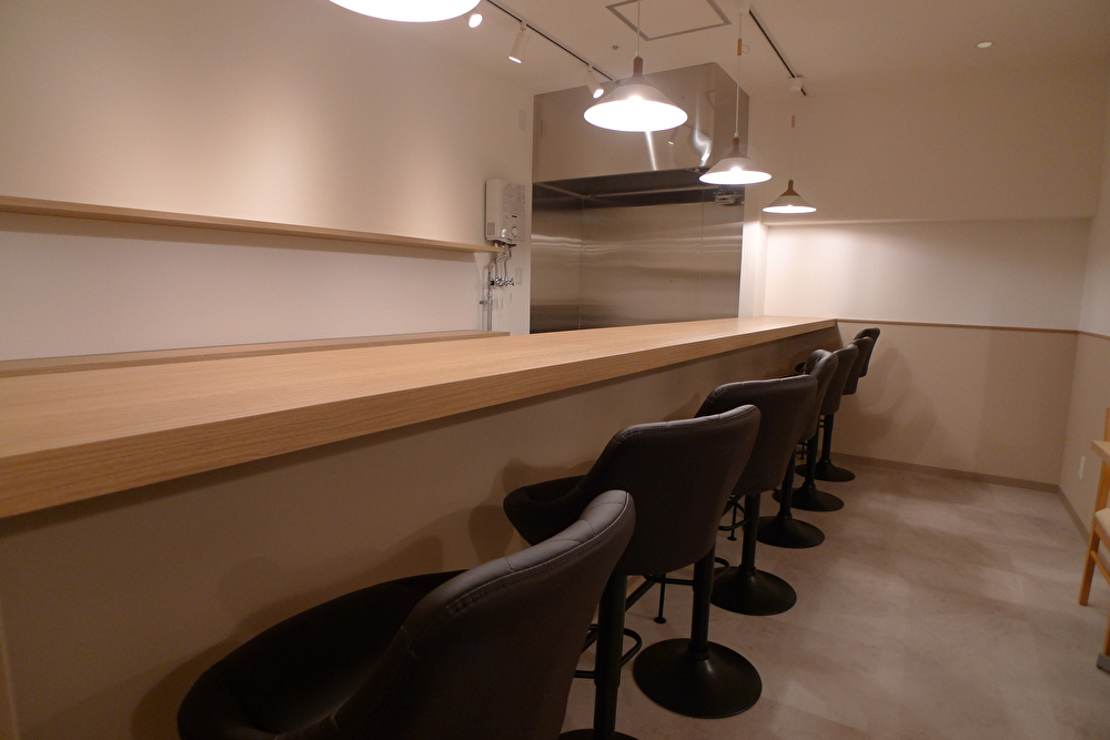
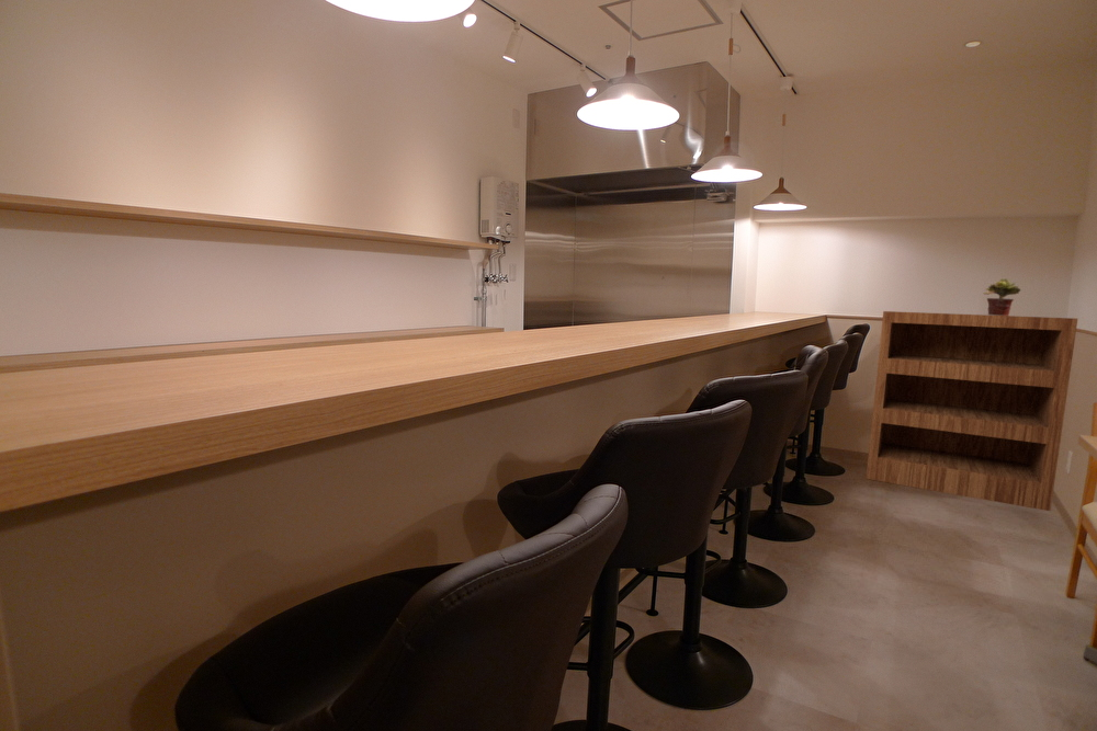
+ bookshelf (960, 399)
+ potted plant (1002, 296)
